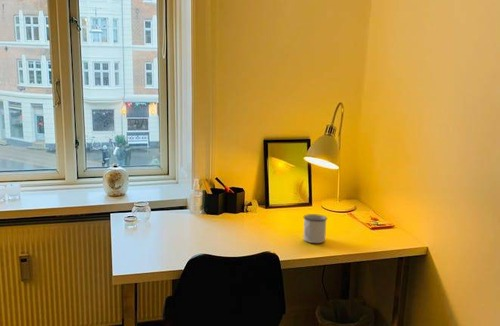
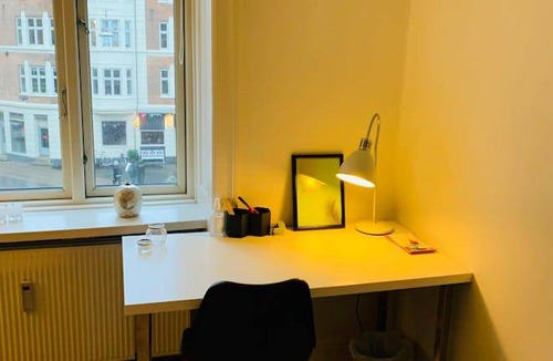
- mug (313, 229)
